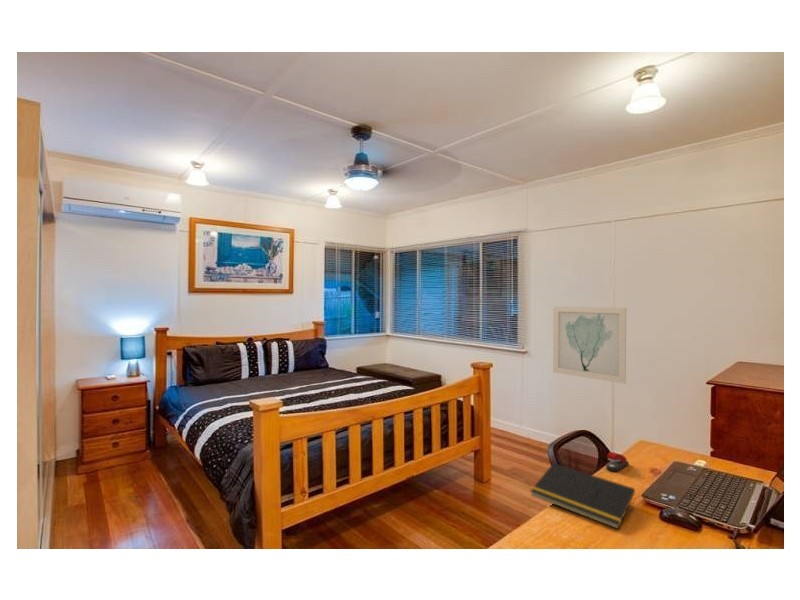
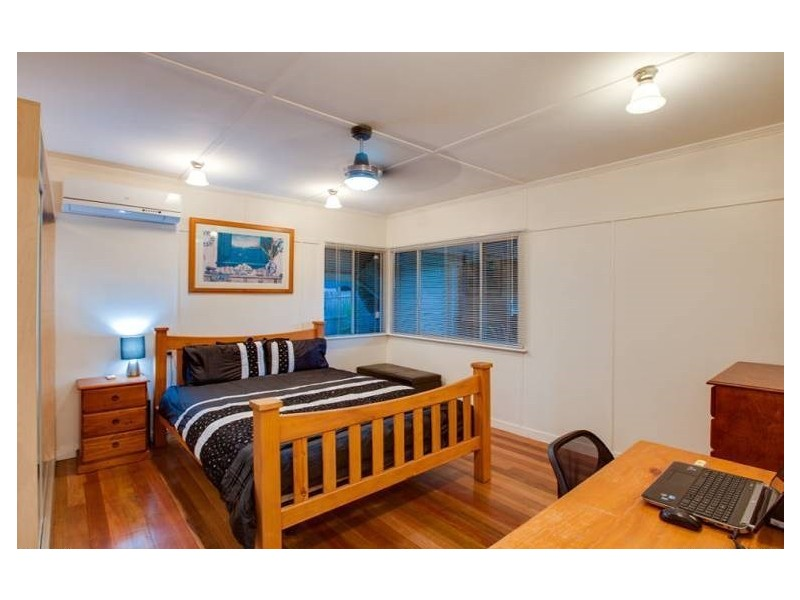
- wall art (587, 342)
- notepad (581, 491)
- stapler (616, 458)
